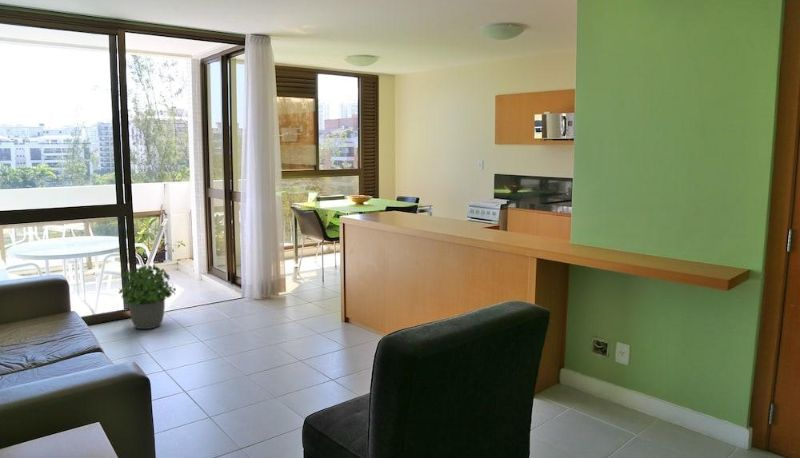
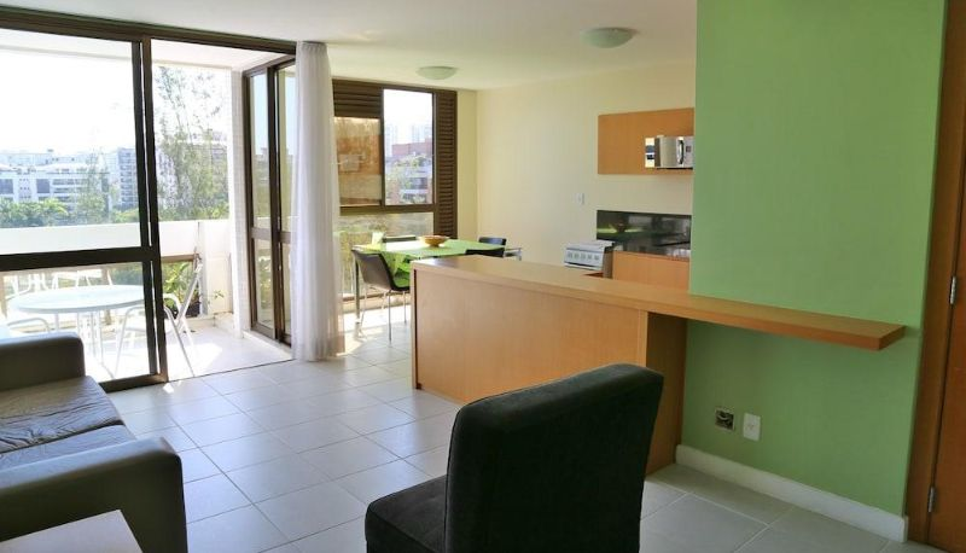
- potted plant (147, 295)
